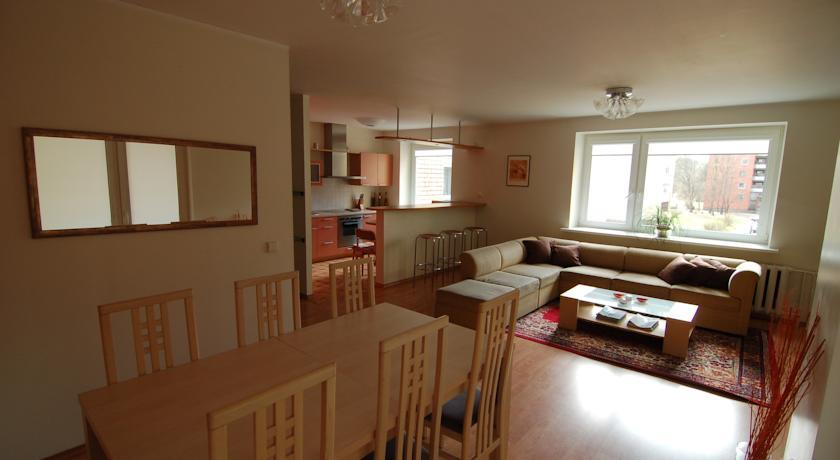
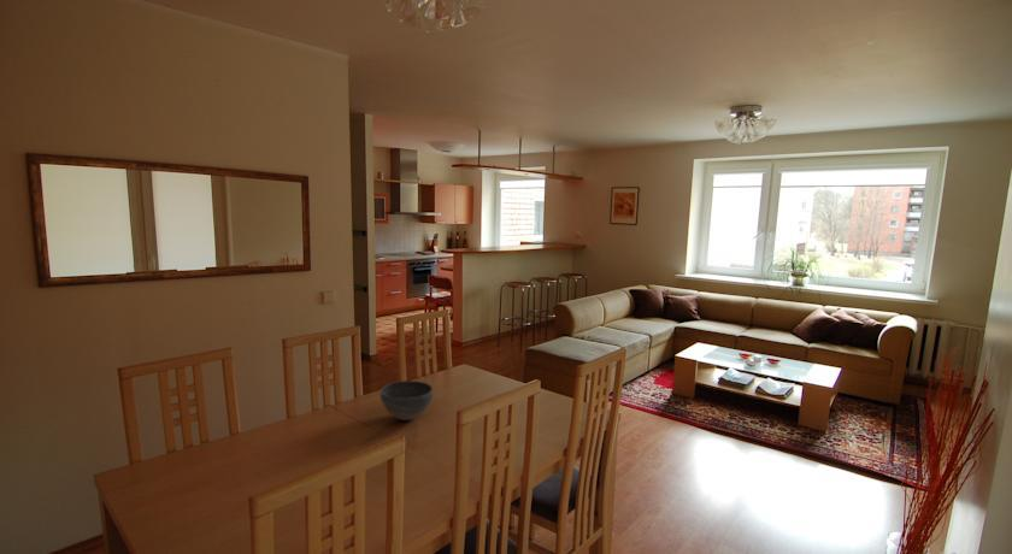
+ bowl (406, 403)
